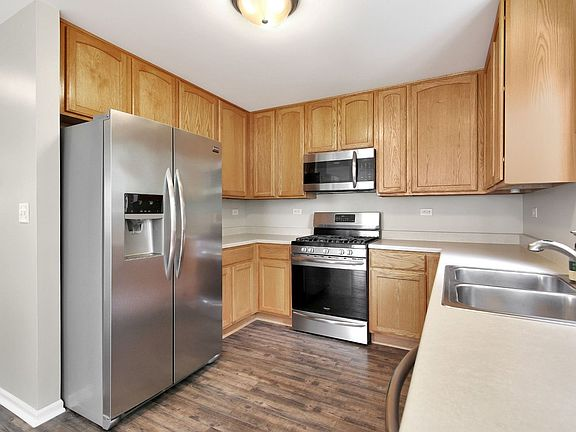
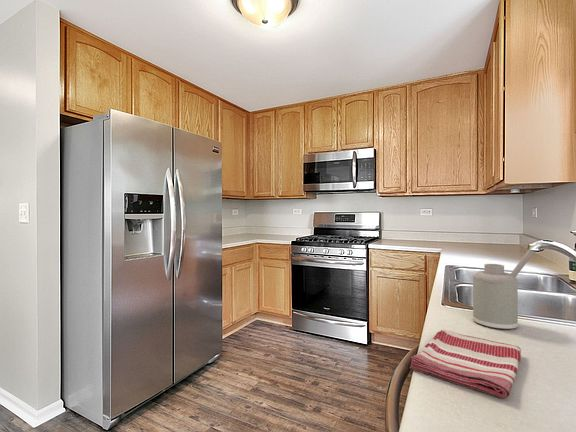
+ soap dispenser (502, 286)
+ dish towel (468, 355)
